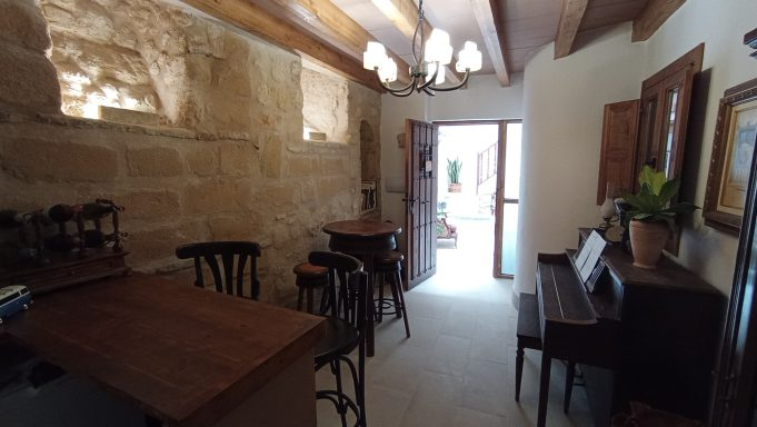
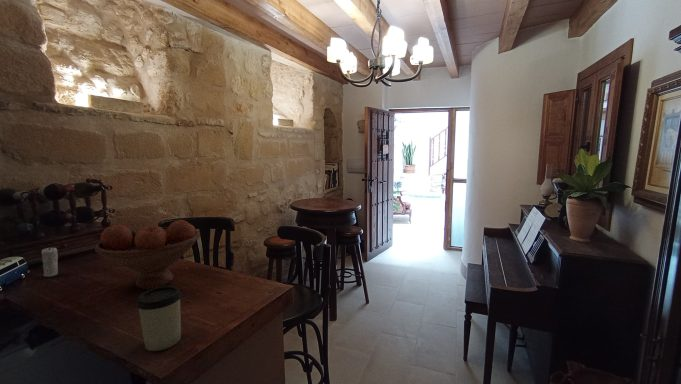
+ cup (161, 317)
+ fruit bowl (152, 251)
+ candle (50, 259)
